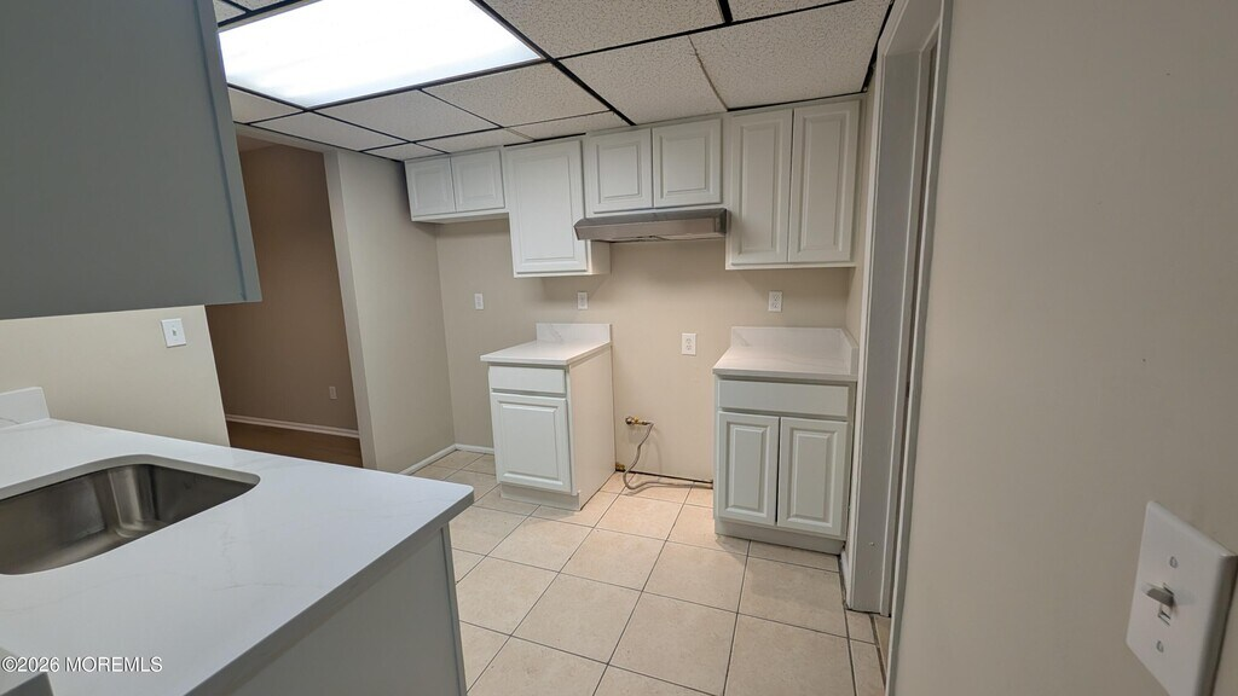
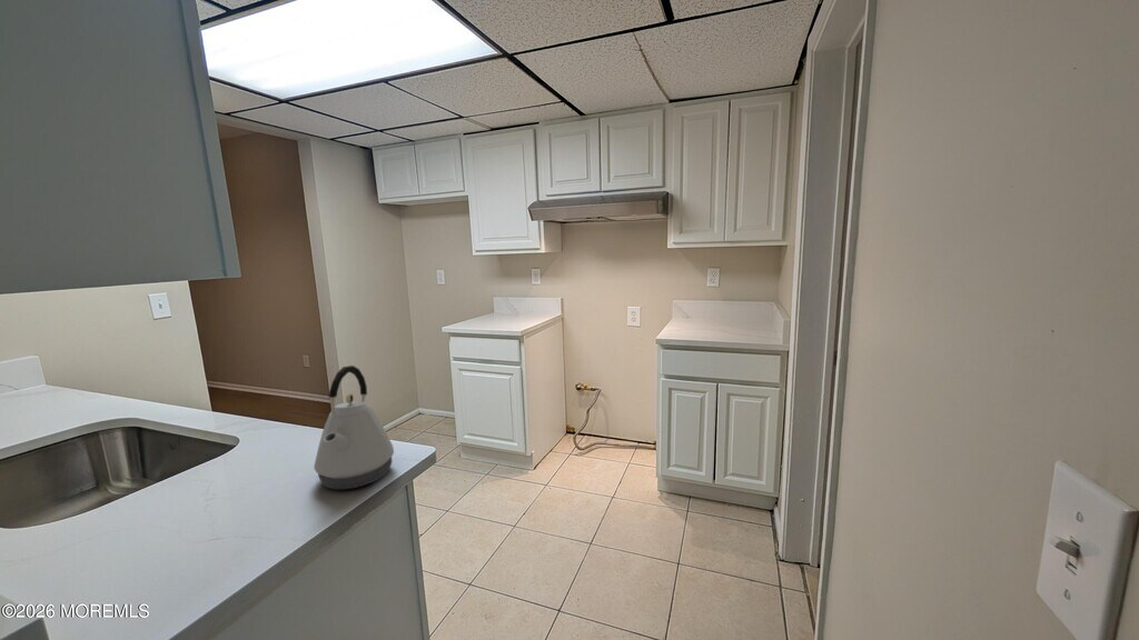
+ kettle (350, 422)
